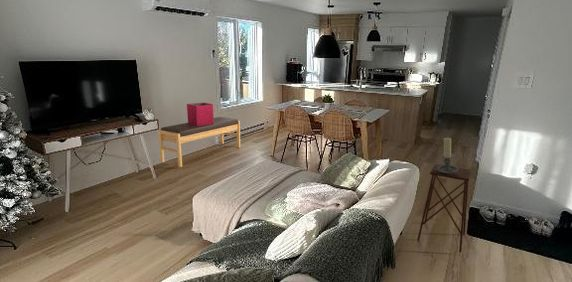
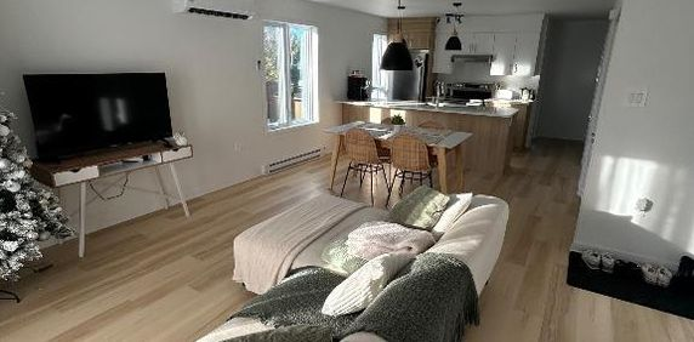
- side table (446, 205)
- bench (203, 137)
- candle holder (447, 155)
- storage bin (200, 113)
